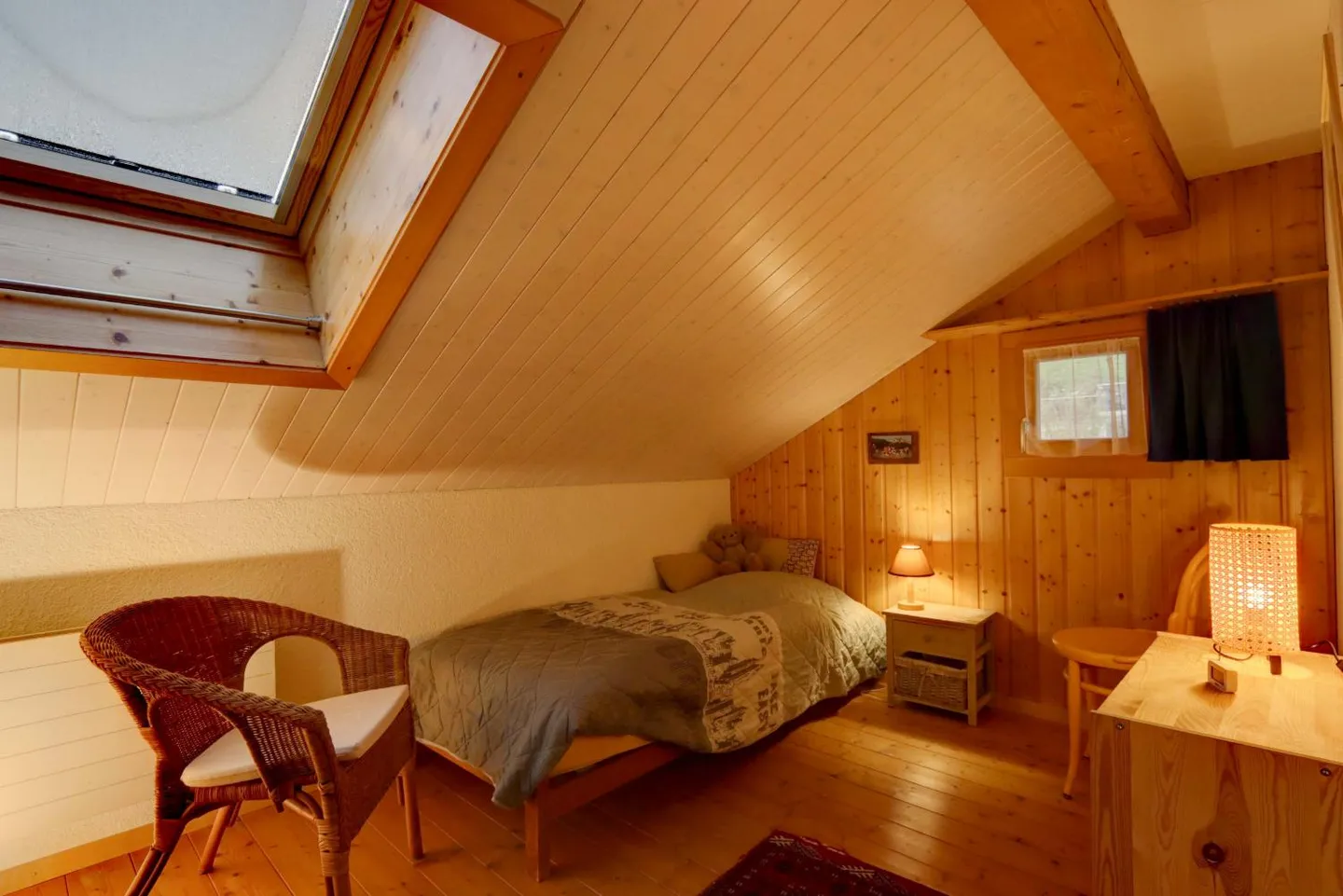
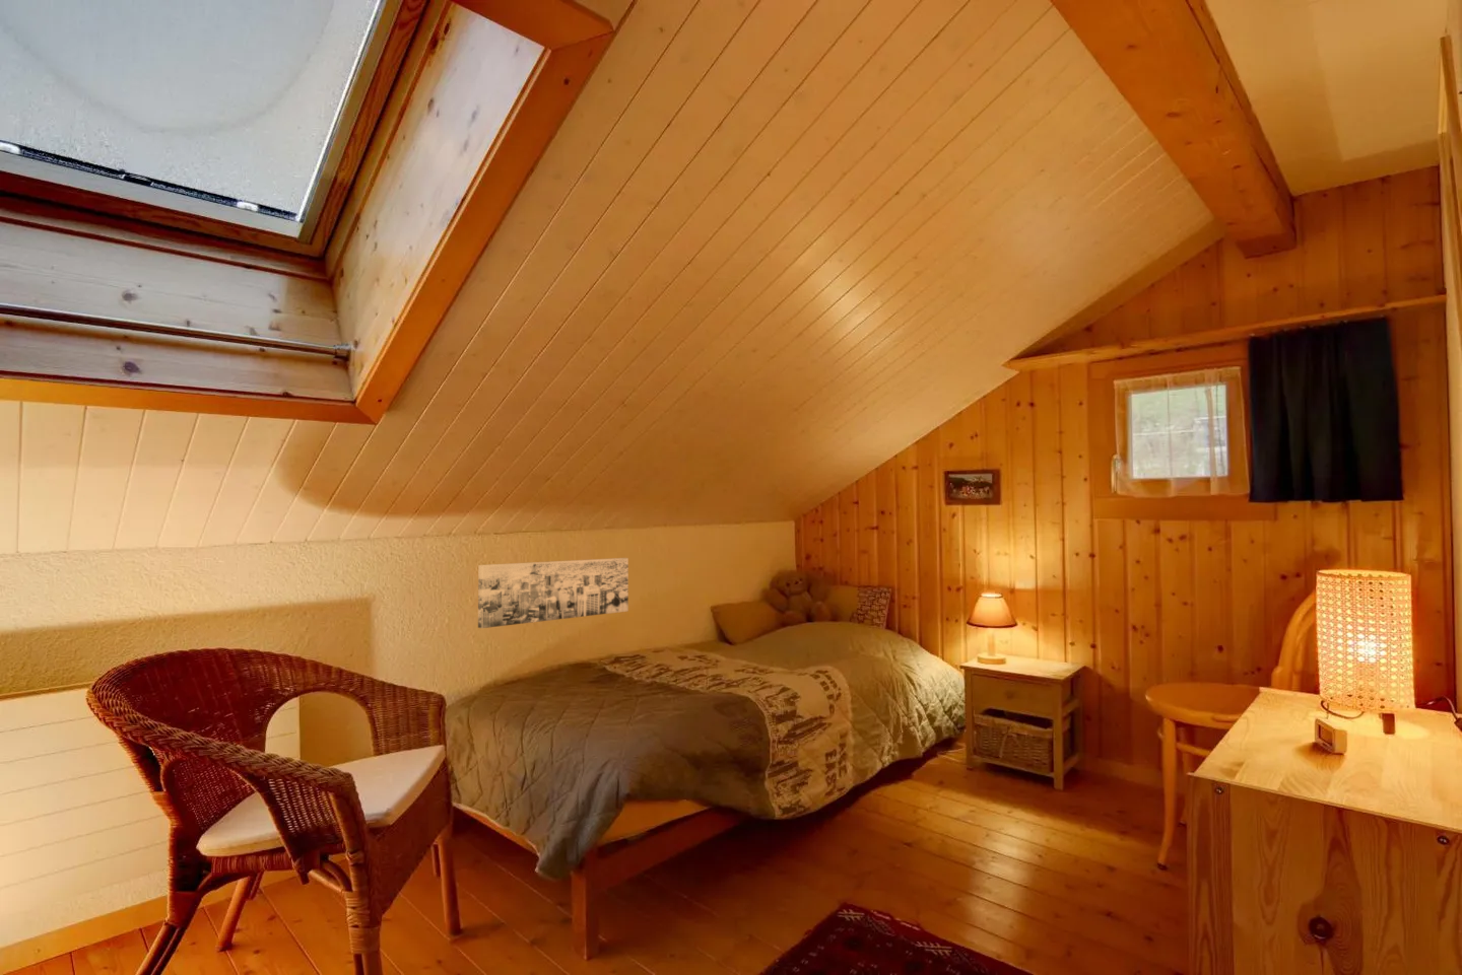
+ wall art (558, 590)
